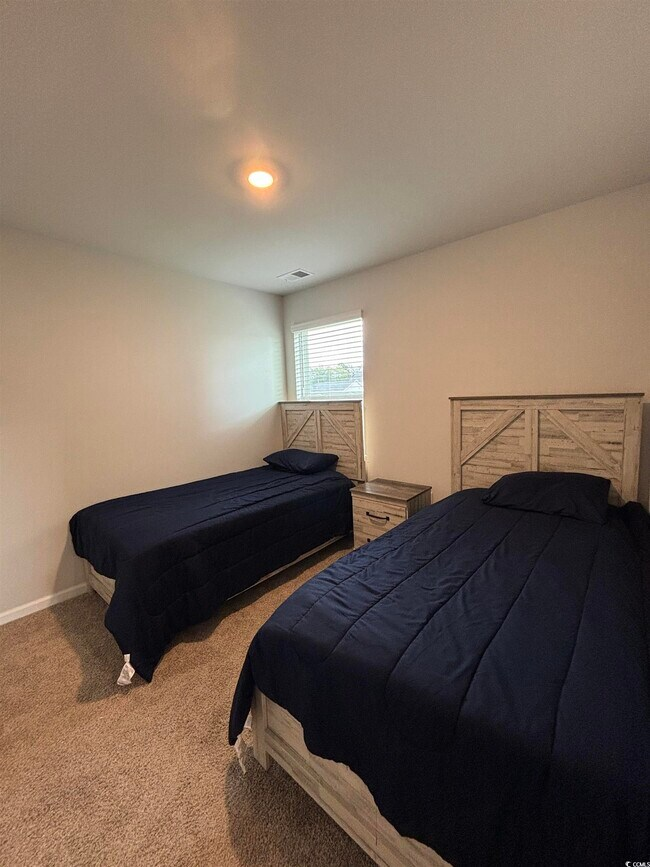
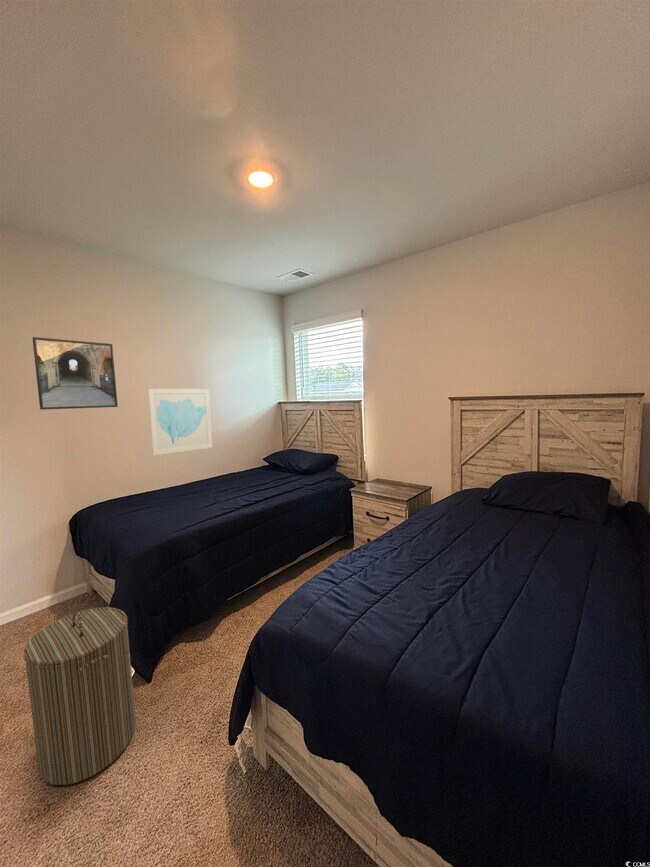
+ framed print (78, 374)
+ laundry hamper (83, 679)
+ wall art (182, 420)
